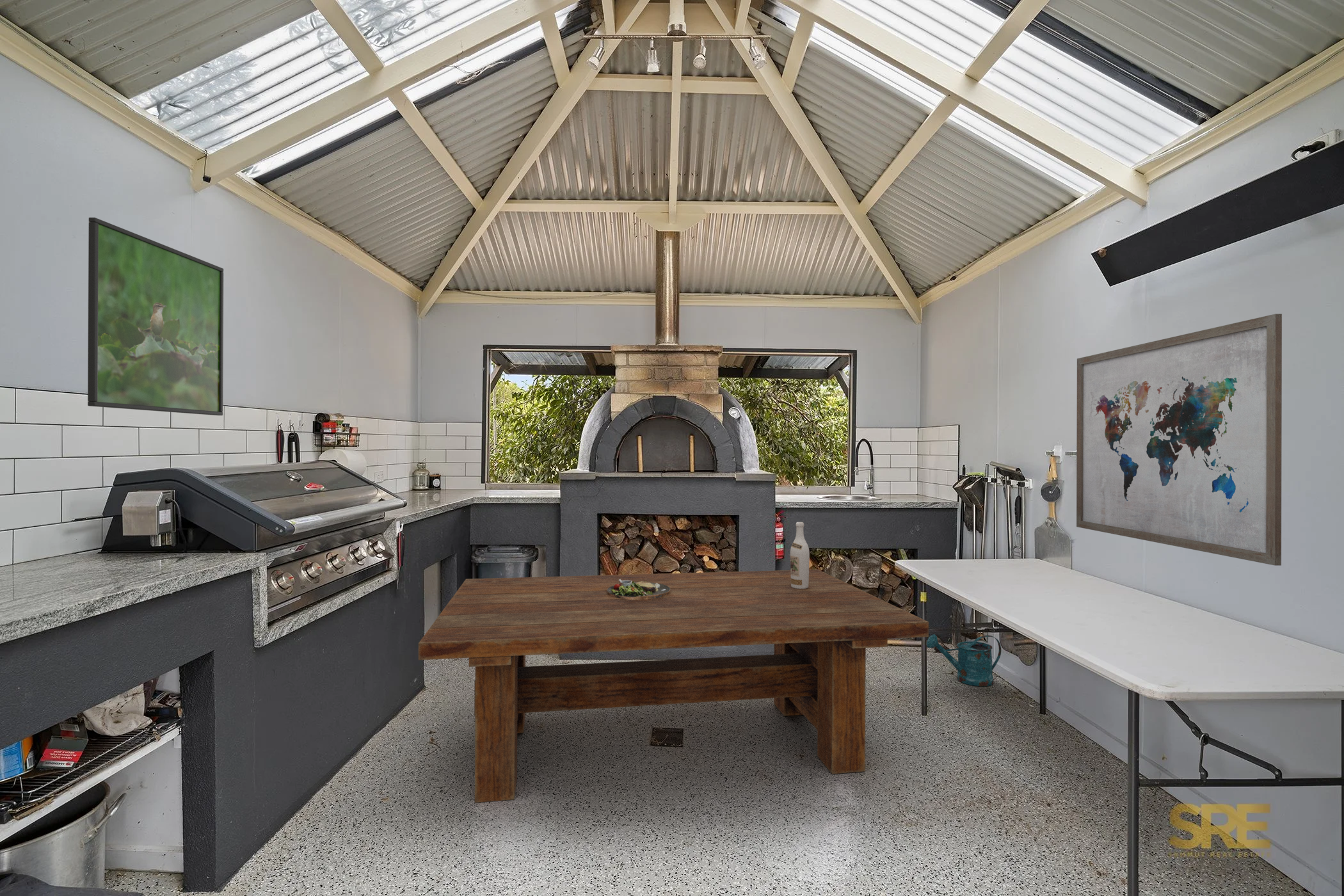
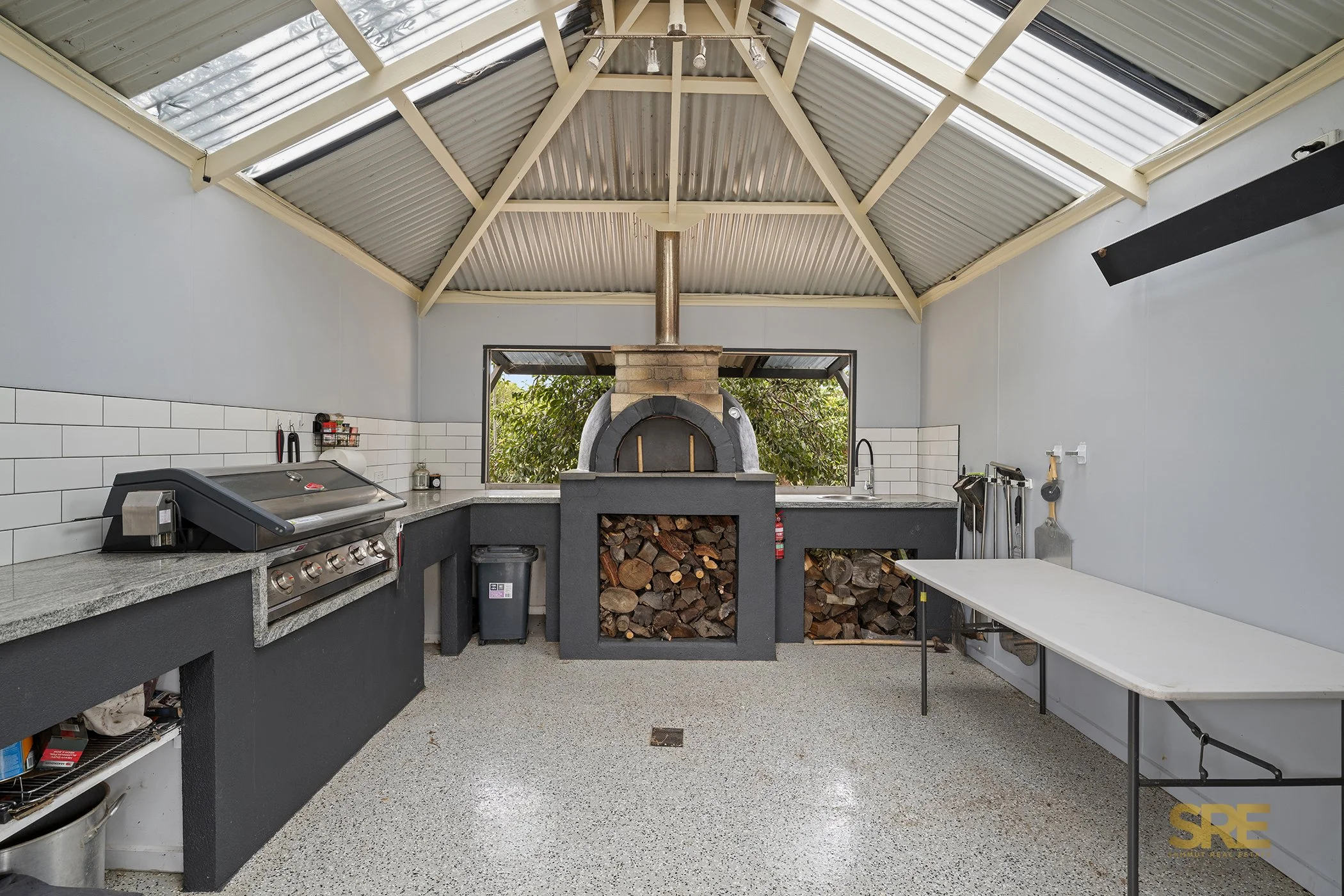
- wall art (1158, 441)
- watering can (964, 657)
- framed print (164, 328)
- dinner plate (638, 585)
- wine bottle (799, 554)
- dining table (665, 670)
